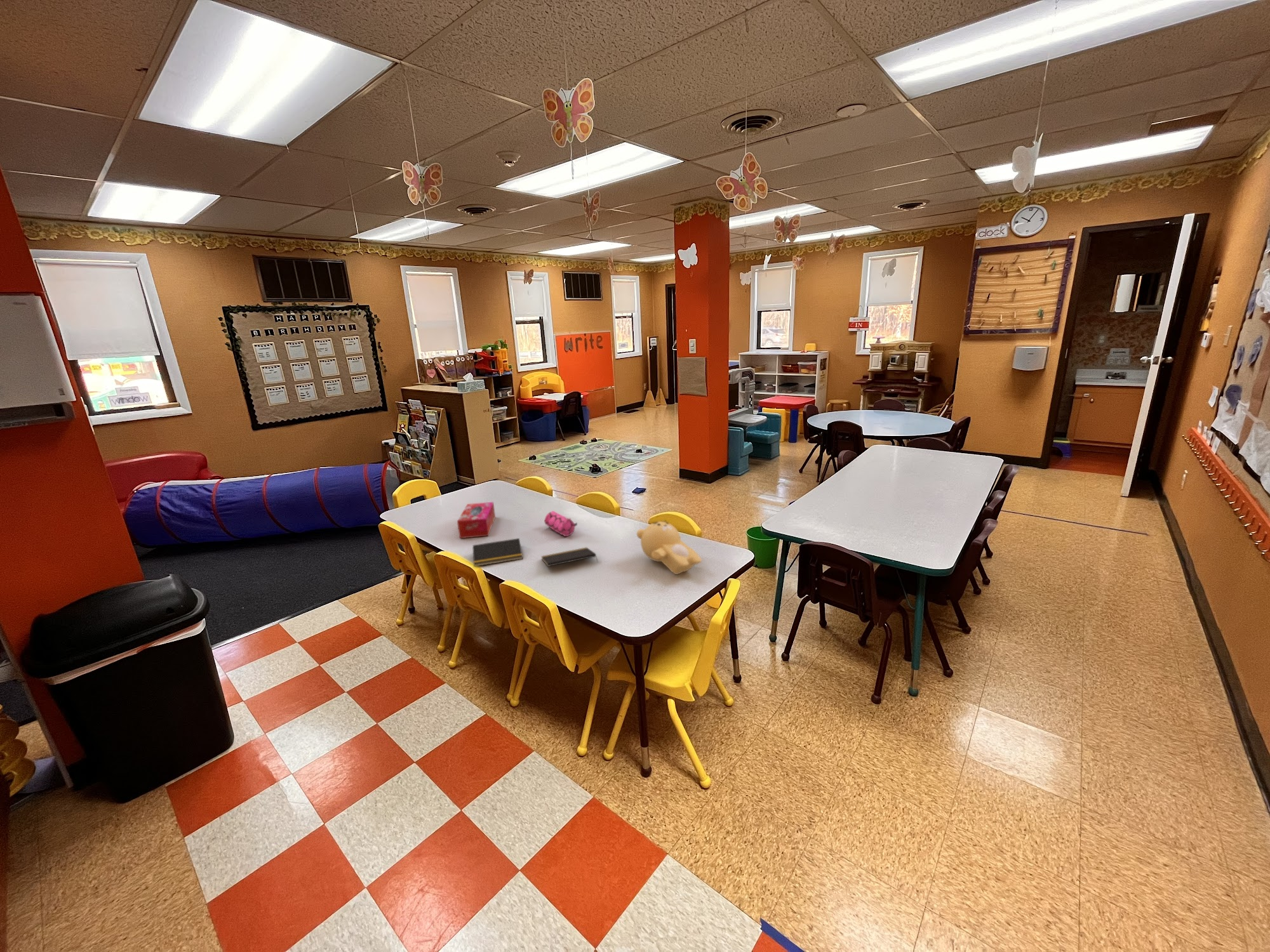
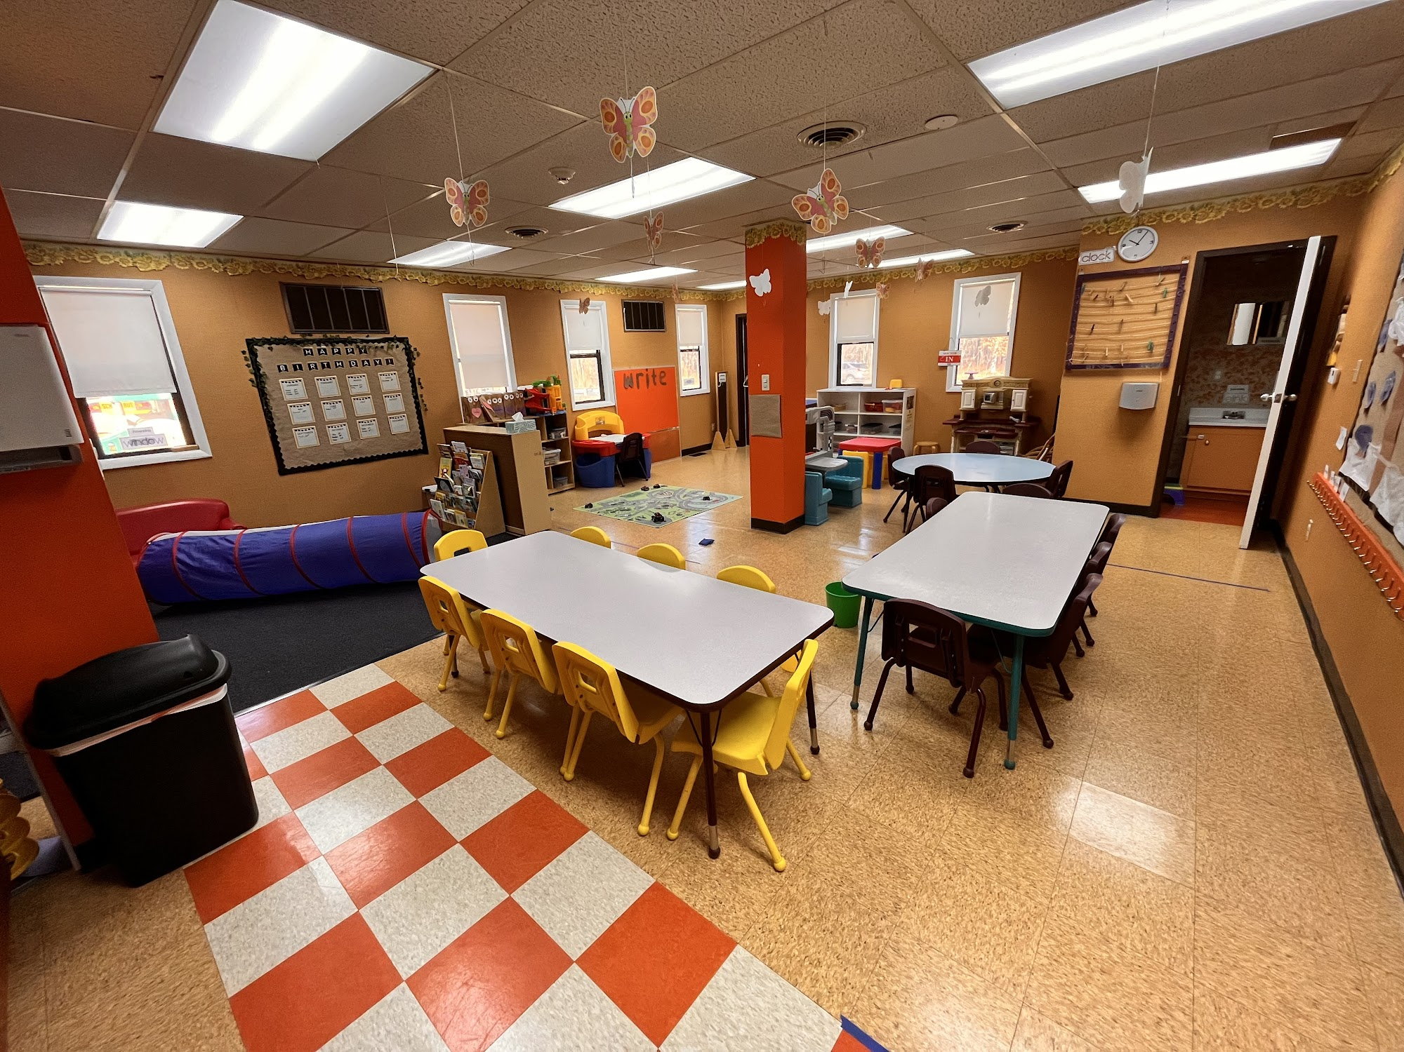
- teddy bear (668, 546)
- notepad (497, 552)
- notepad (568, 556)
- tissue box (477, 519)
- pencil case (559, 522)
